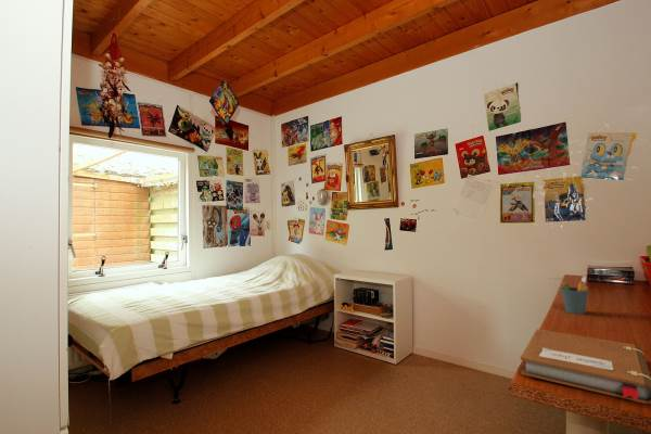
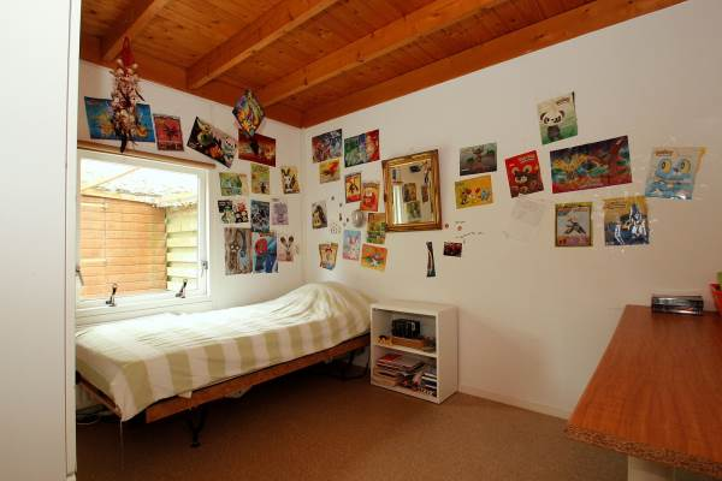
- notebook (584, 359)
- pen holder (575, 294)
